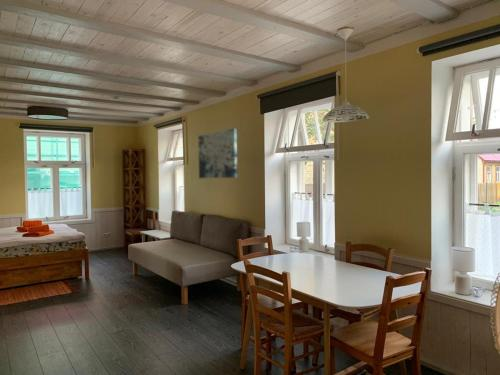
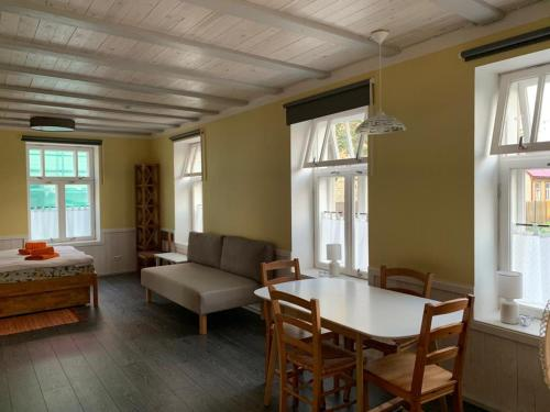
- wall art (216, 155)
